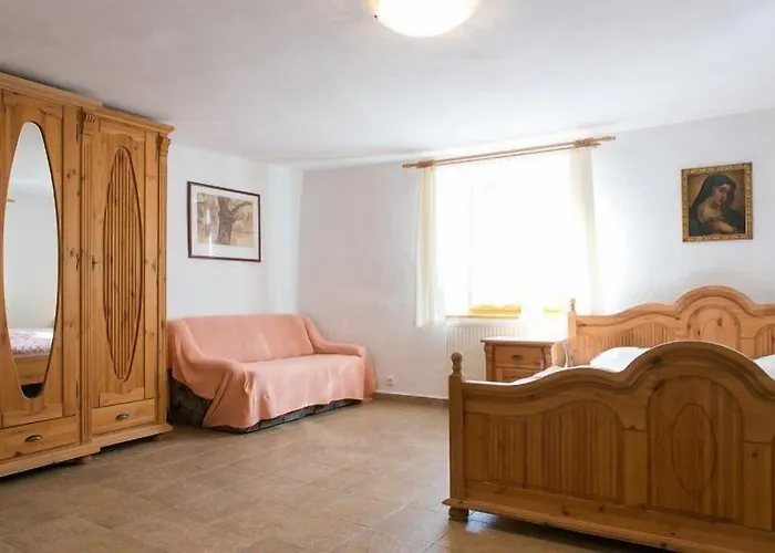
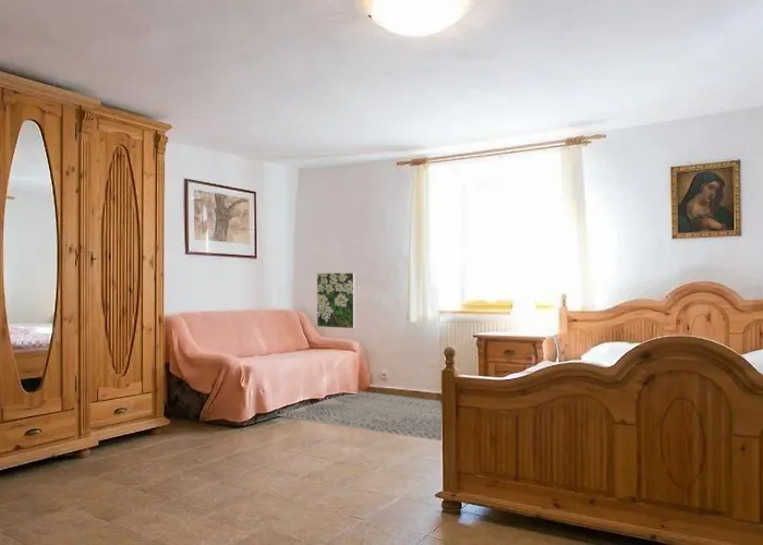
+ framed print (335, 300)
+ rug (396, 412)
